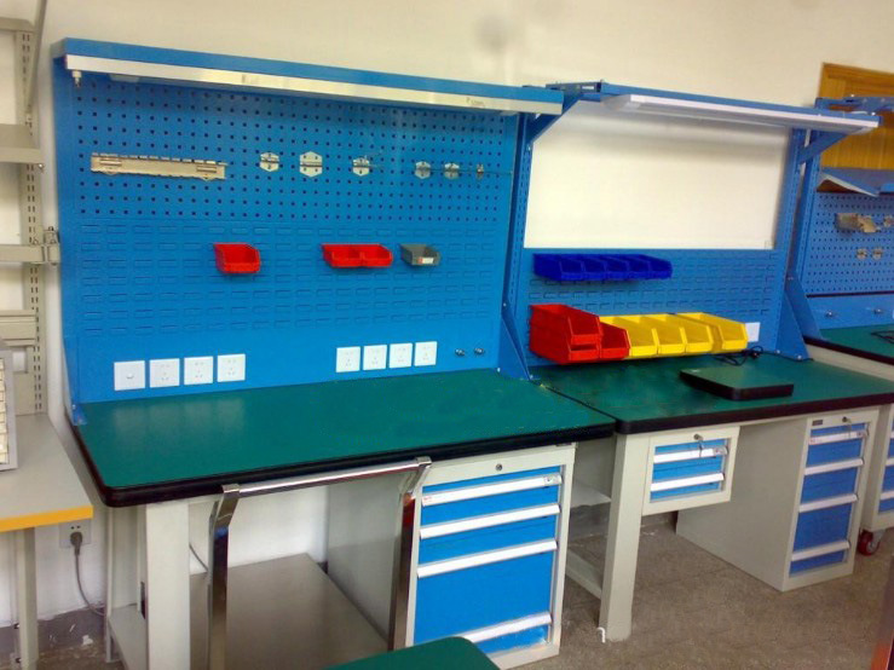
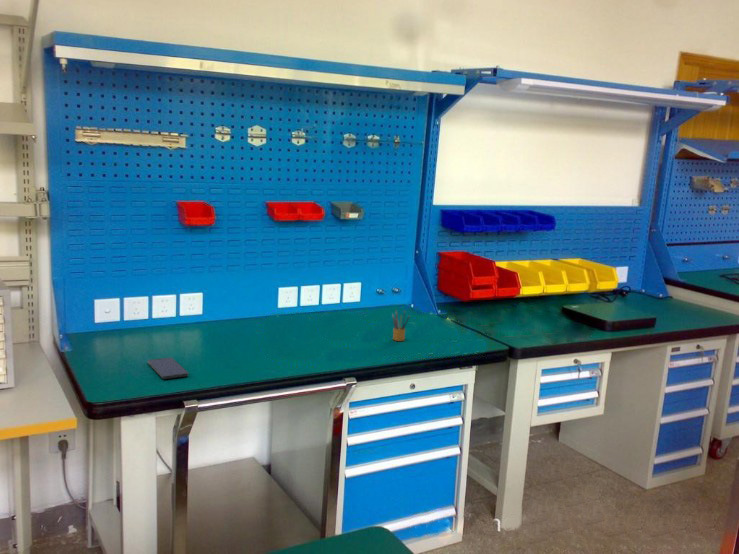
+ pencil box (400, 325)
+ smartphone (167, 367)
